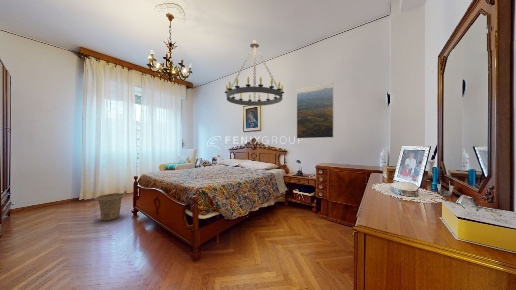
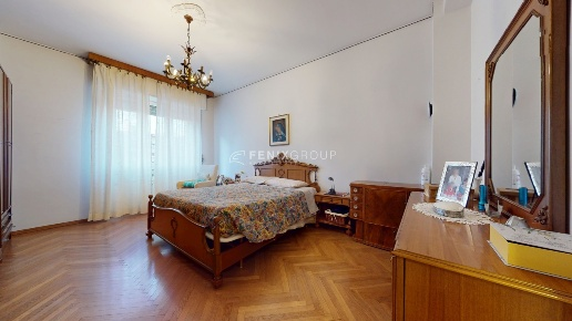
- basket (110, 207)
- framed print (314, 112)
- chandelier (254, 70)
